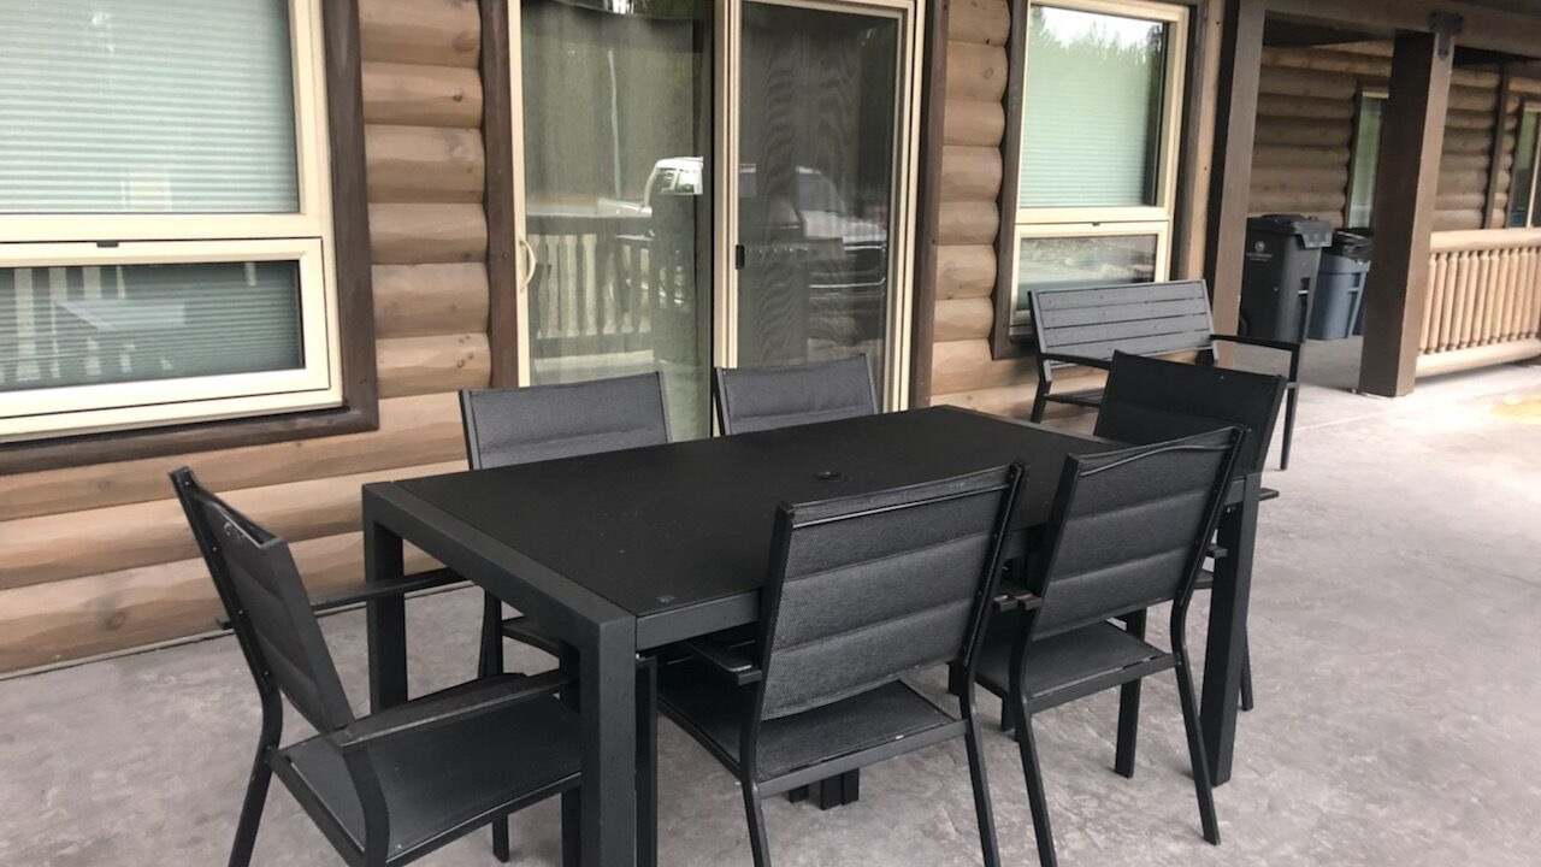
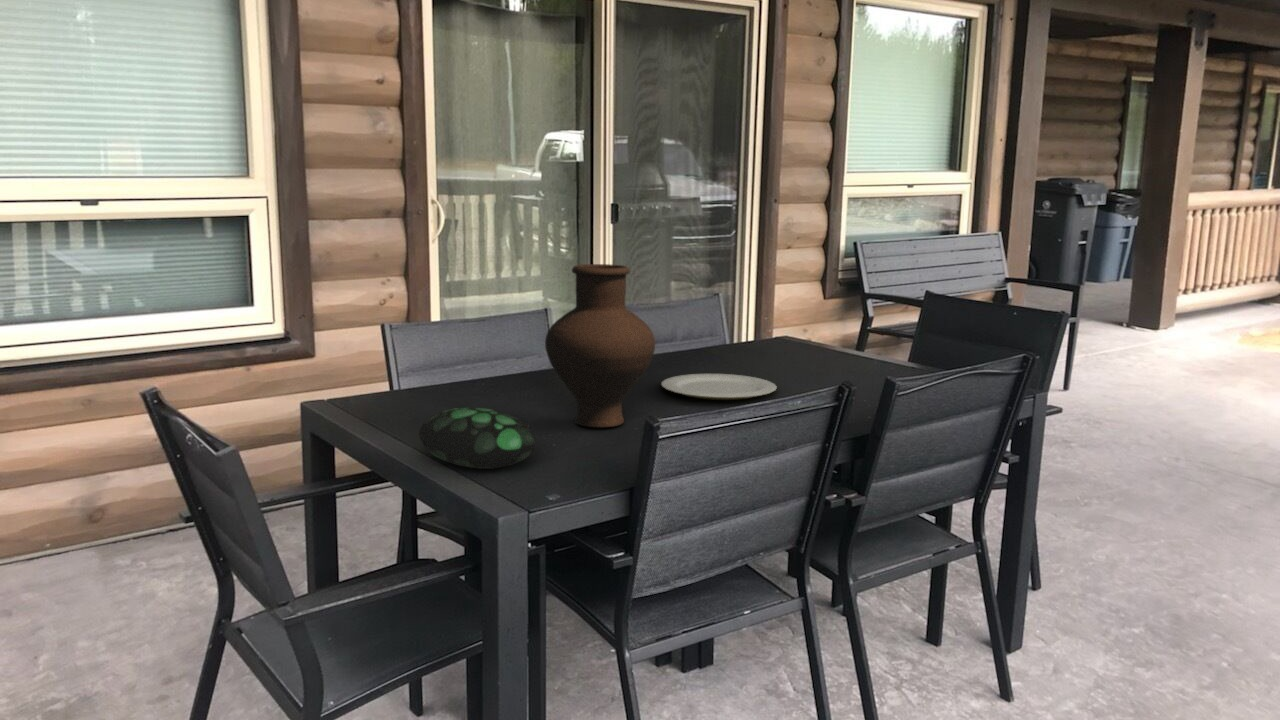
+ decorative egg (477, 437)
+ vase (600, 346)
+ plate (718, 387)
